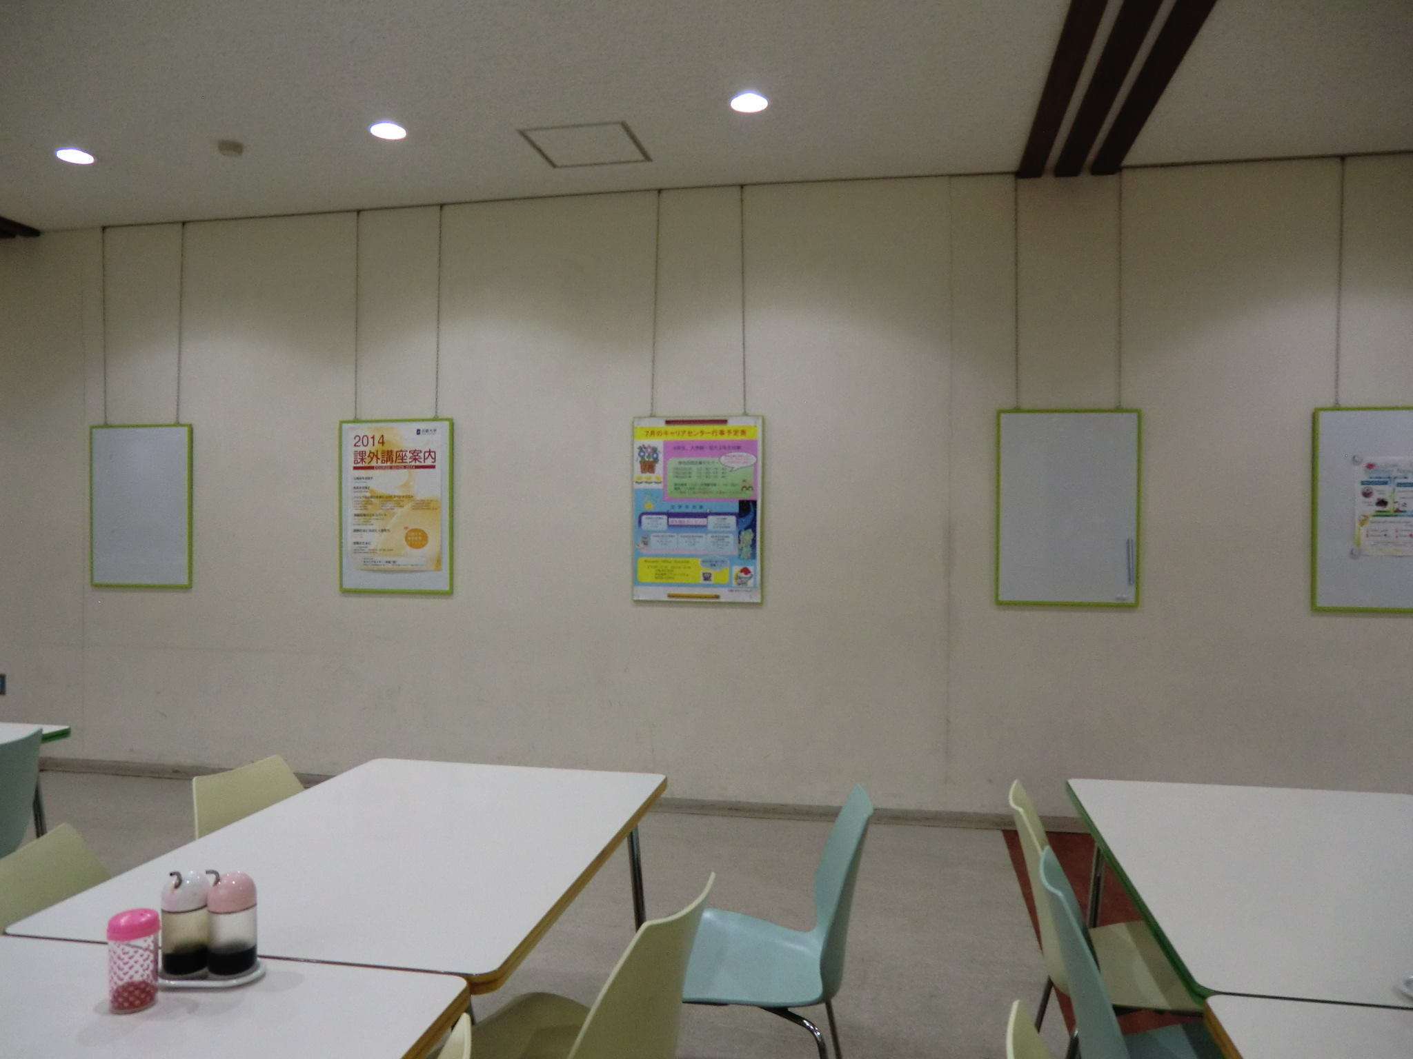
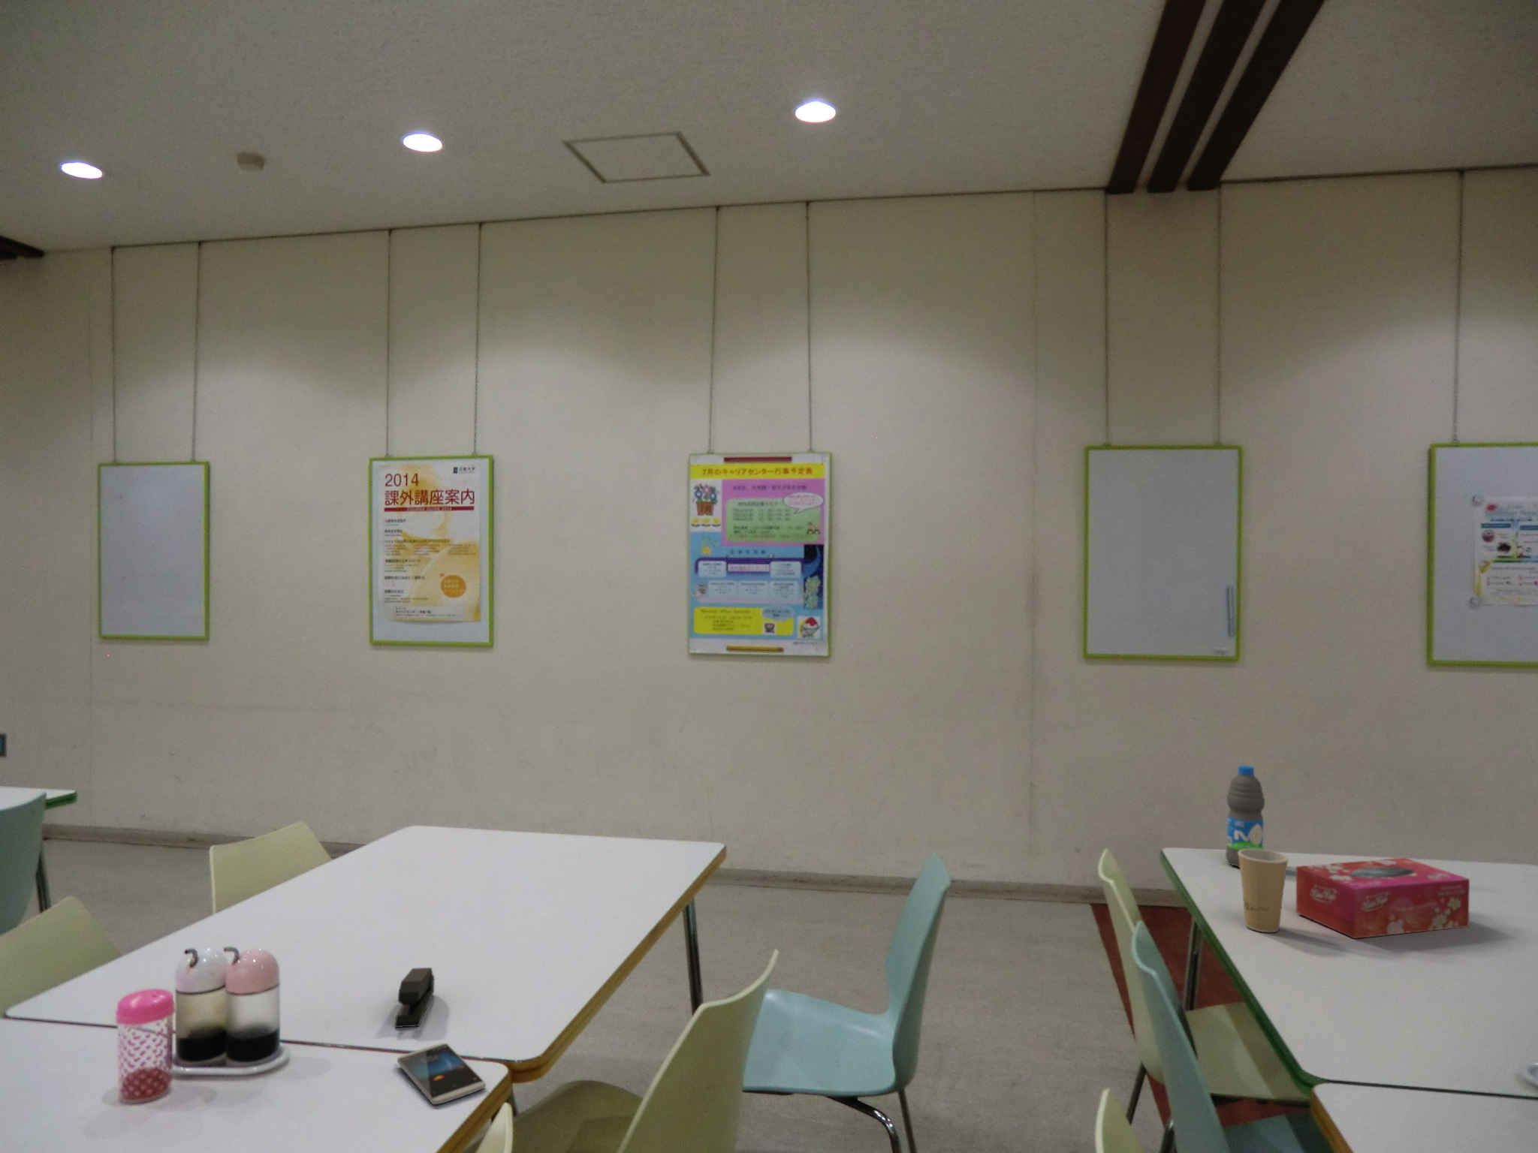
+ paper cup (1262, 891)
+ smartphone (440, 1072)
+ stapler (415, 989)
+ tissue box (1381, 895)
+ water bottle (1245, 815)
